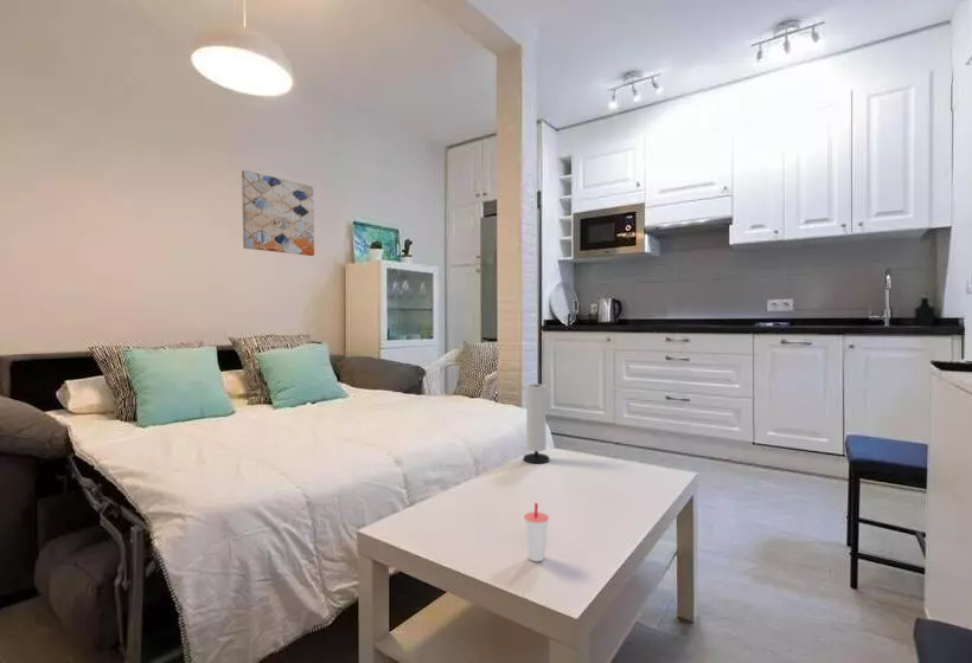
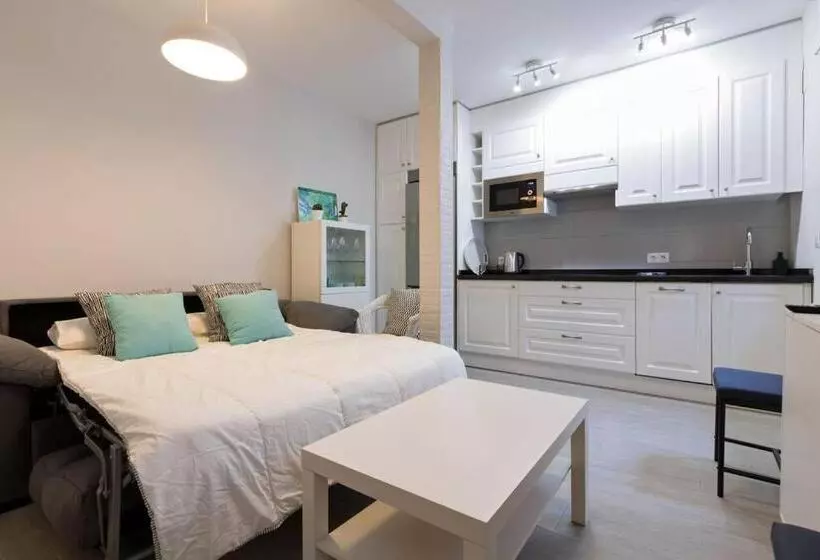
- cup (536, 529)
- speaker (536, 421)
- wall art (280, 215)
